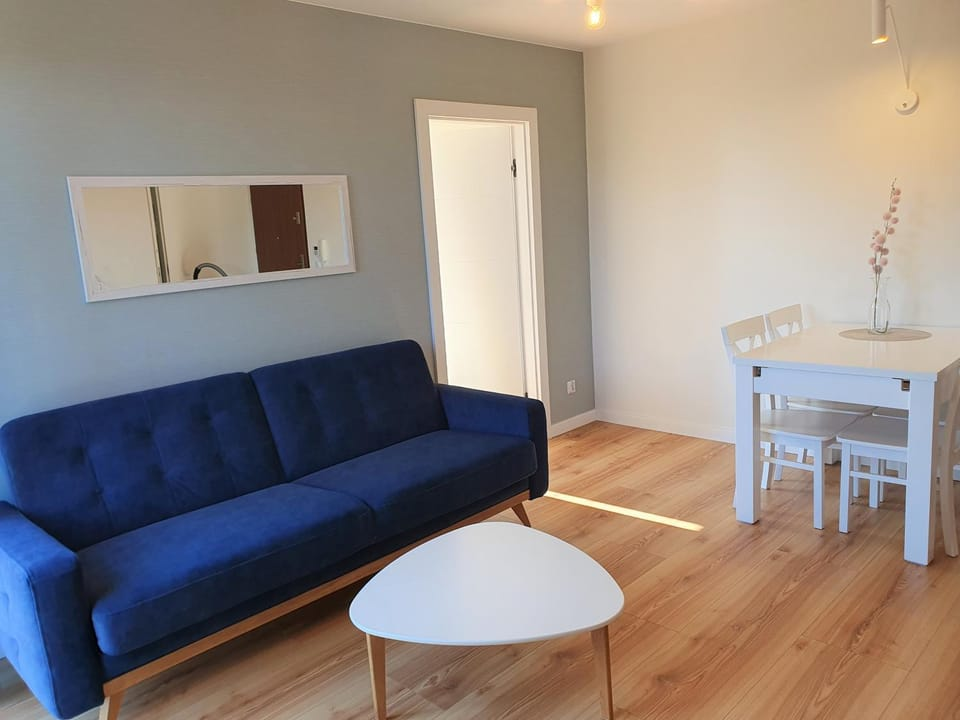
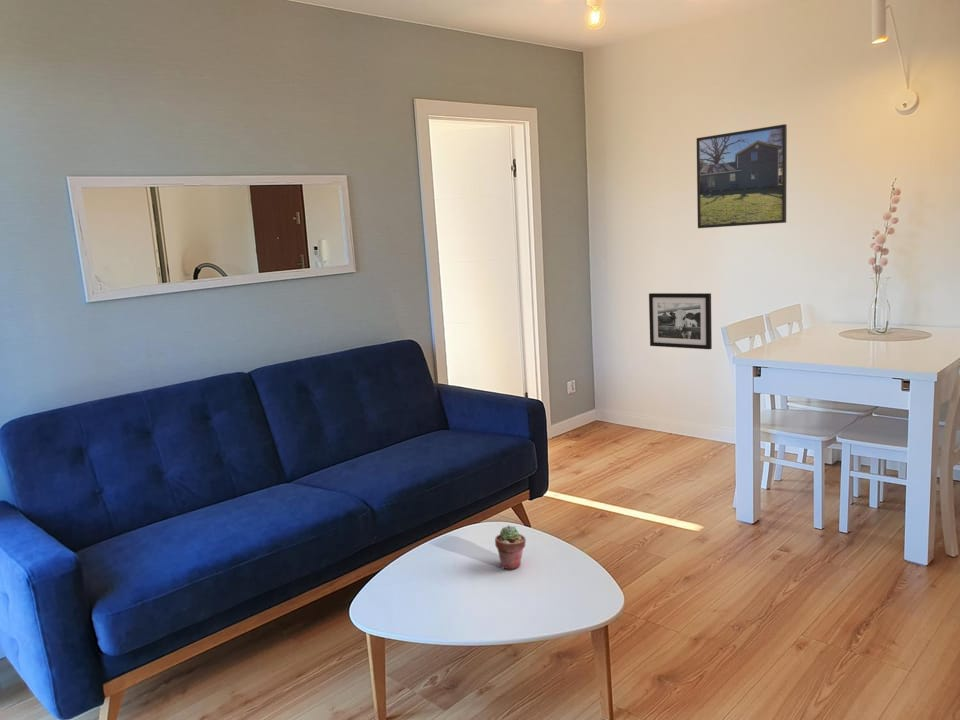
+ potted succulent (510, 545)
+ picture frame (679, 320)
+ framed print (739, 179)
